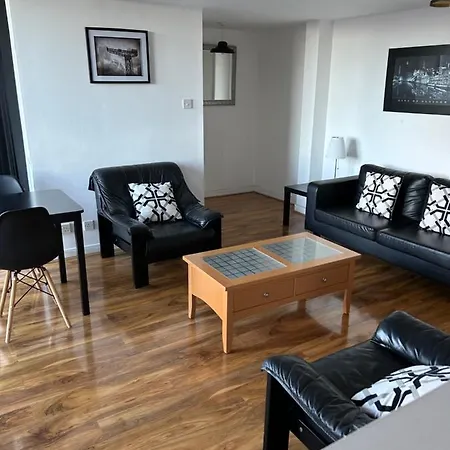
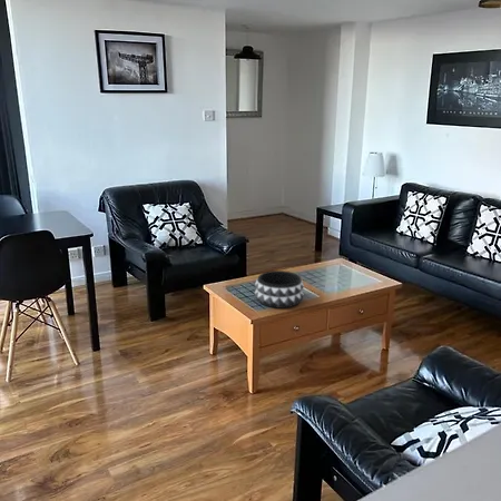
+ decorative bowl (278, 288)
